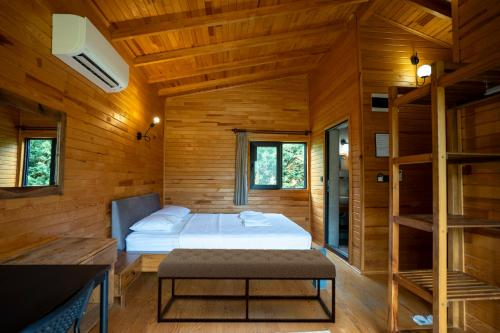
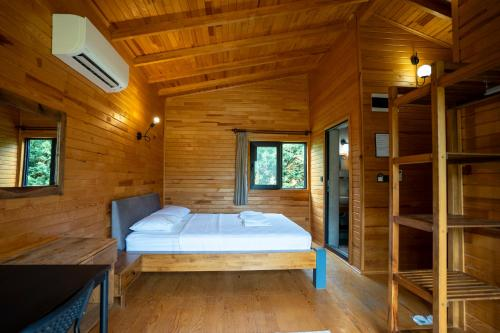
- bench (246, 281)
